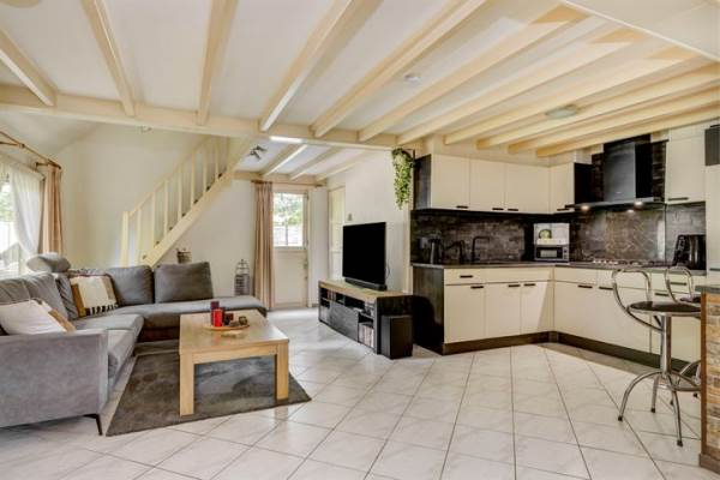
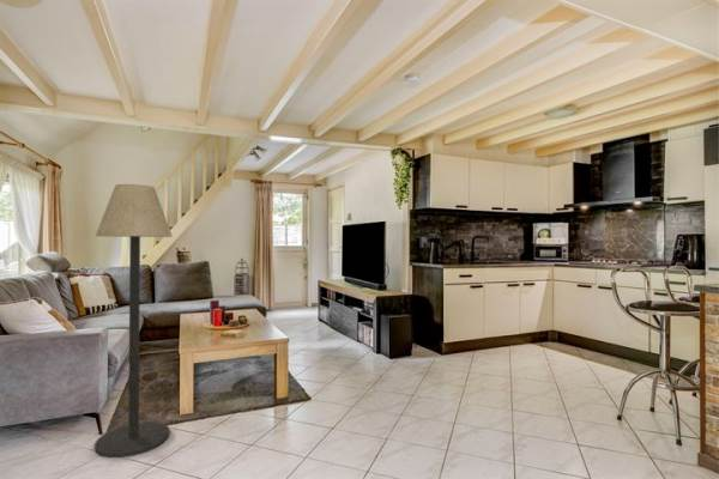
+ floor lamp (134, 313)
